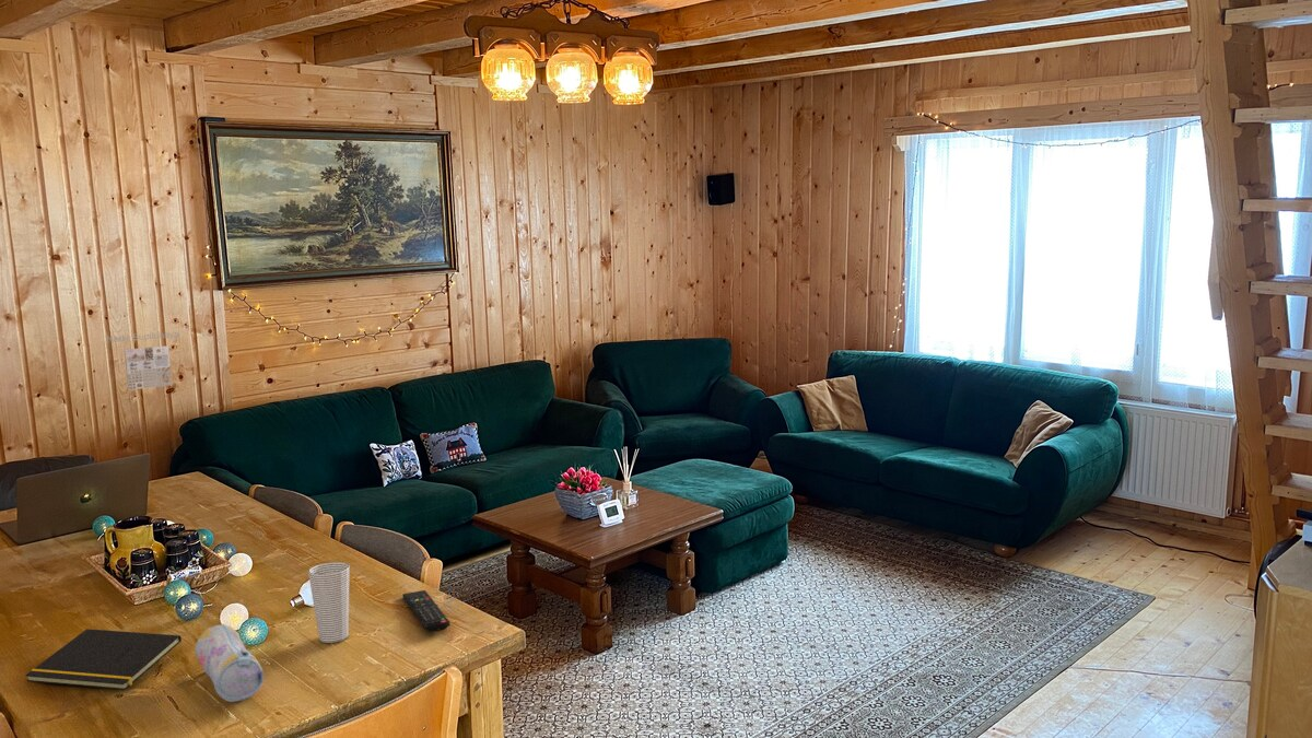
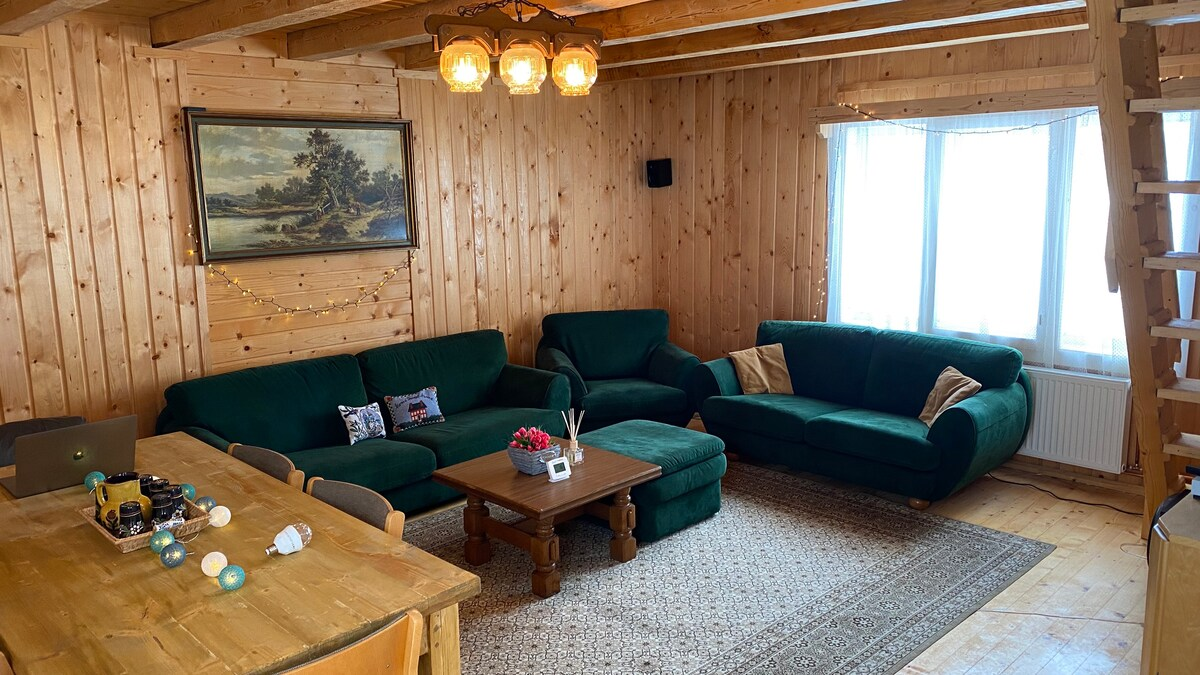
- remote control (425, 610)
- notepad (105, 657)
- pencil case (227, 660)
- cup (331, 602)
- calendar (145, 360)
